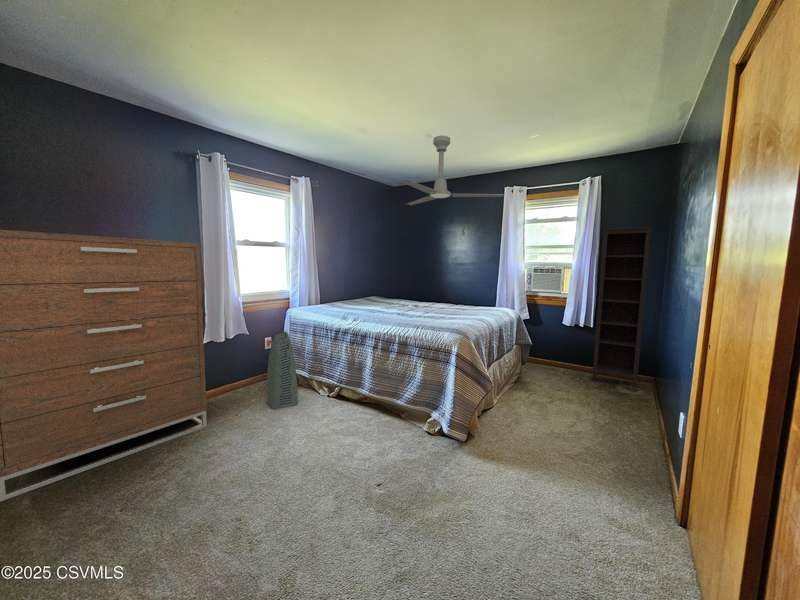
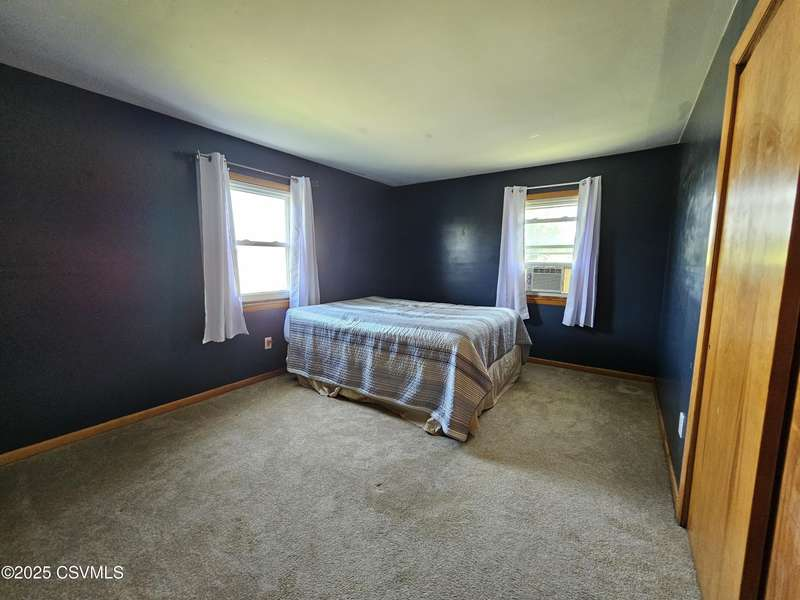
- bookcase (620, 306)
- air purifier (281, 368)
- ceiling fan (443, 163)
- dresser (104, 344)
